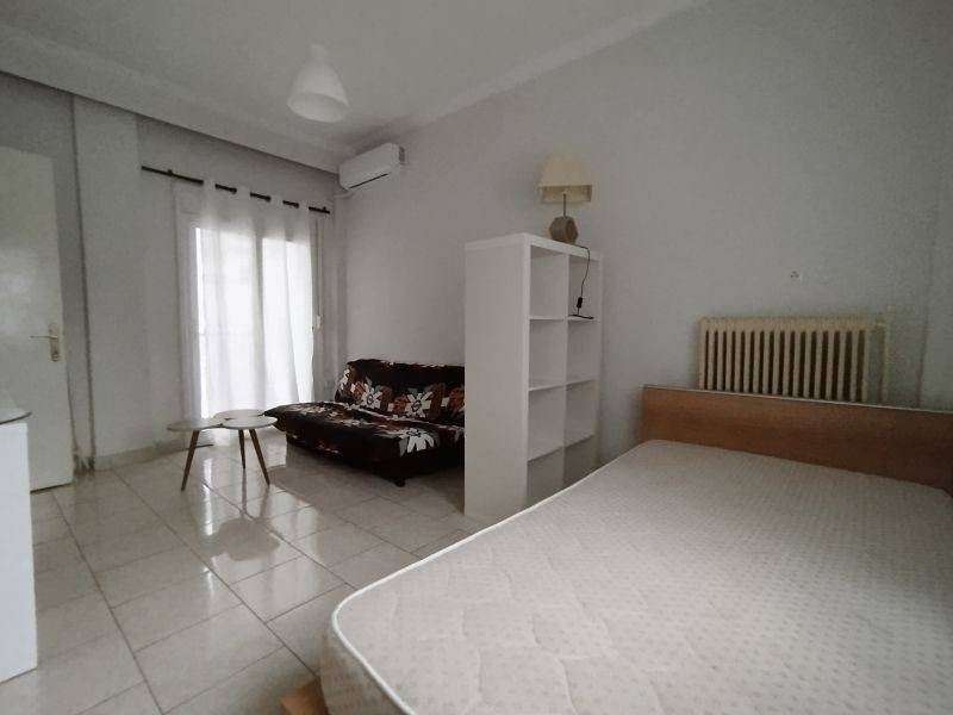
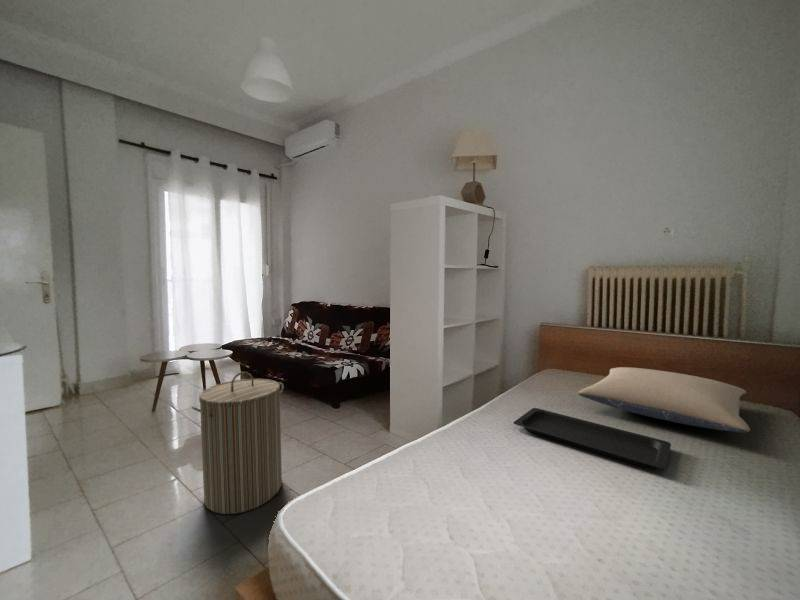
+ laundry hamper (242, 432)
+ serving tray (586, 435)
+ pillow (662, 392)
